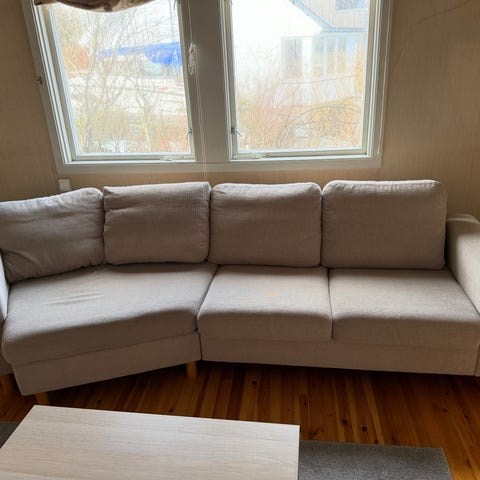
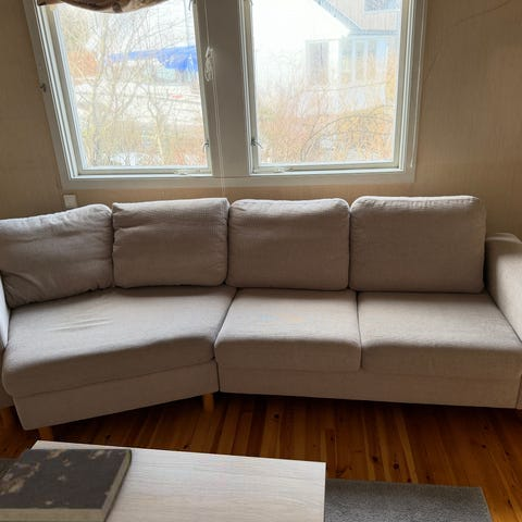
+ book (62, 481)
